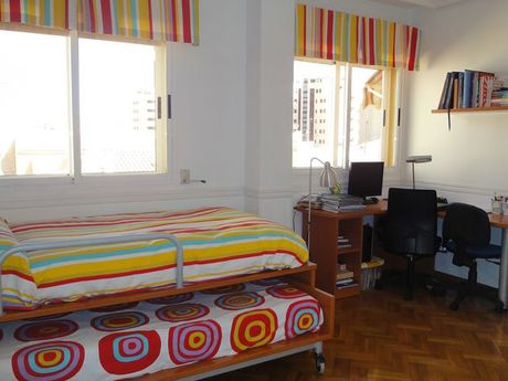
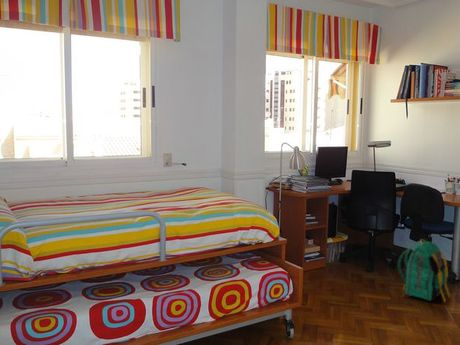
+ backpack (424, 267)
